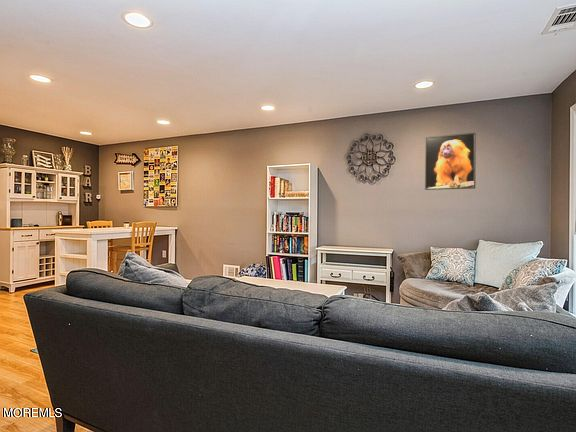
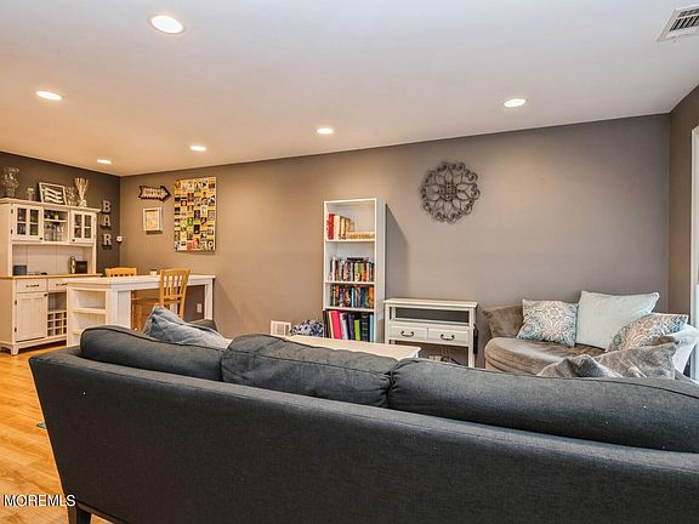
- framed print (449, 162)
